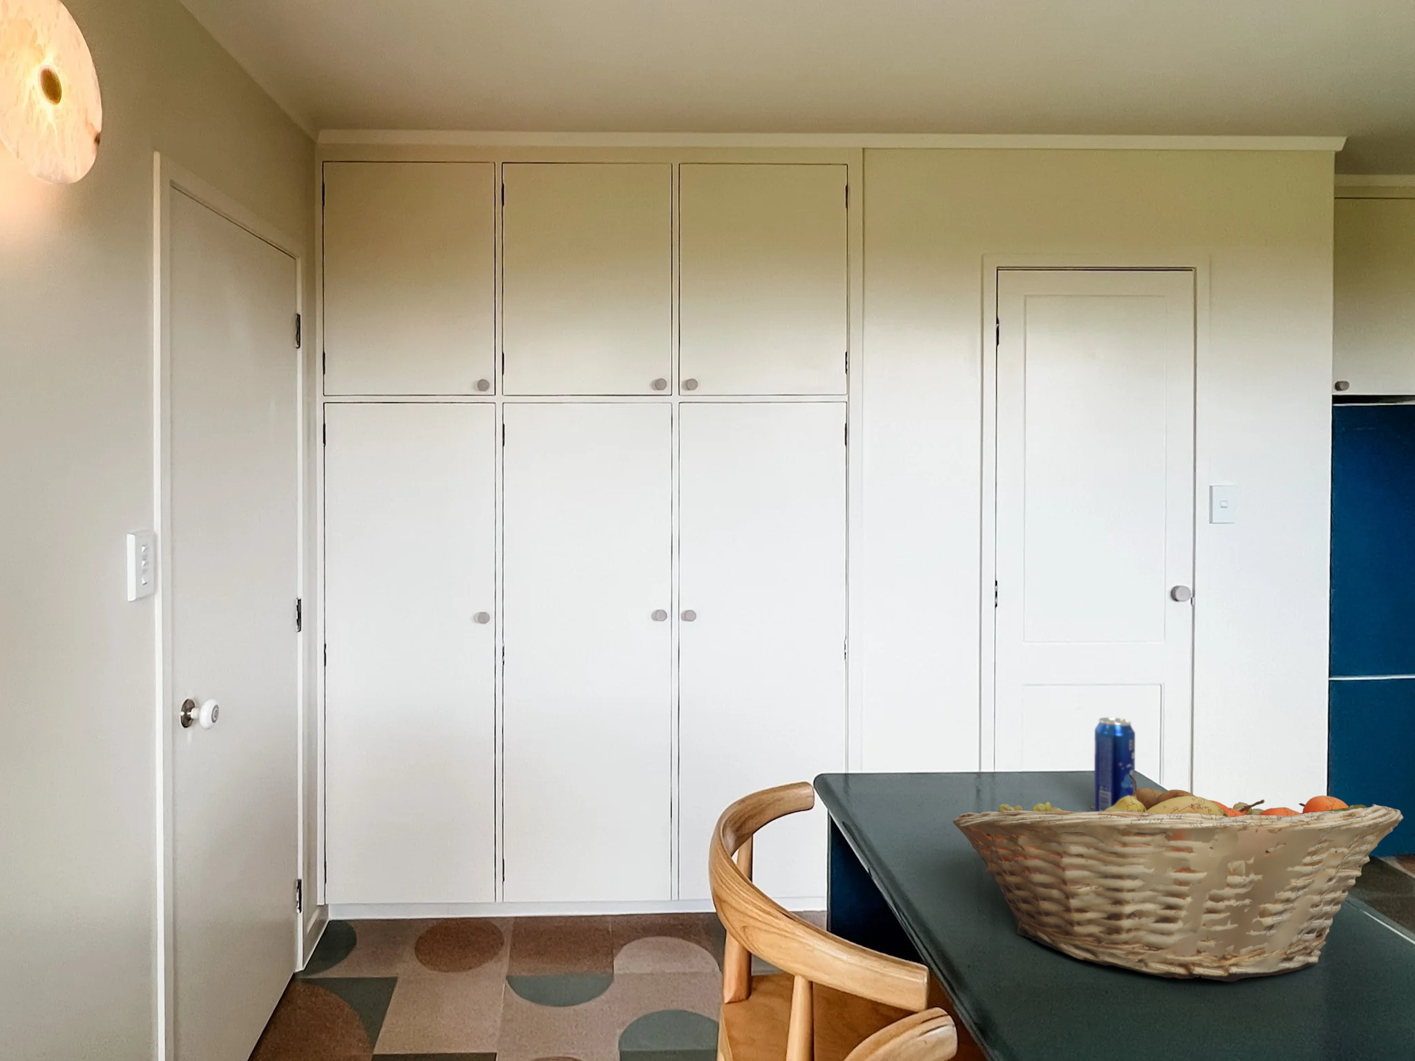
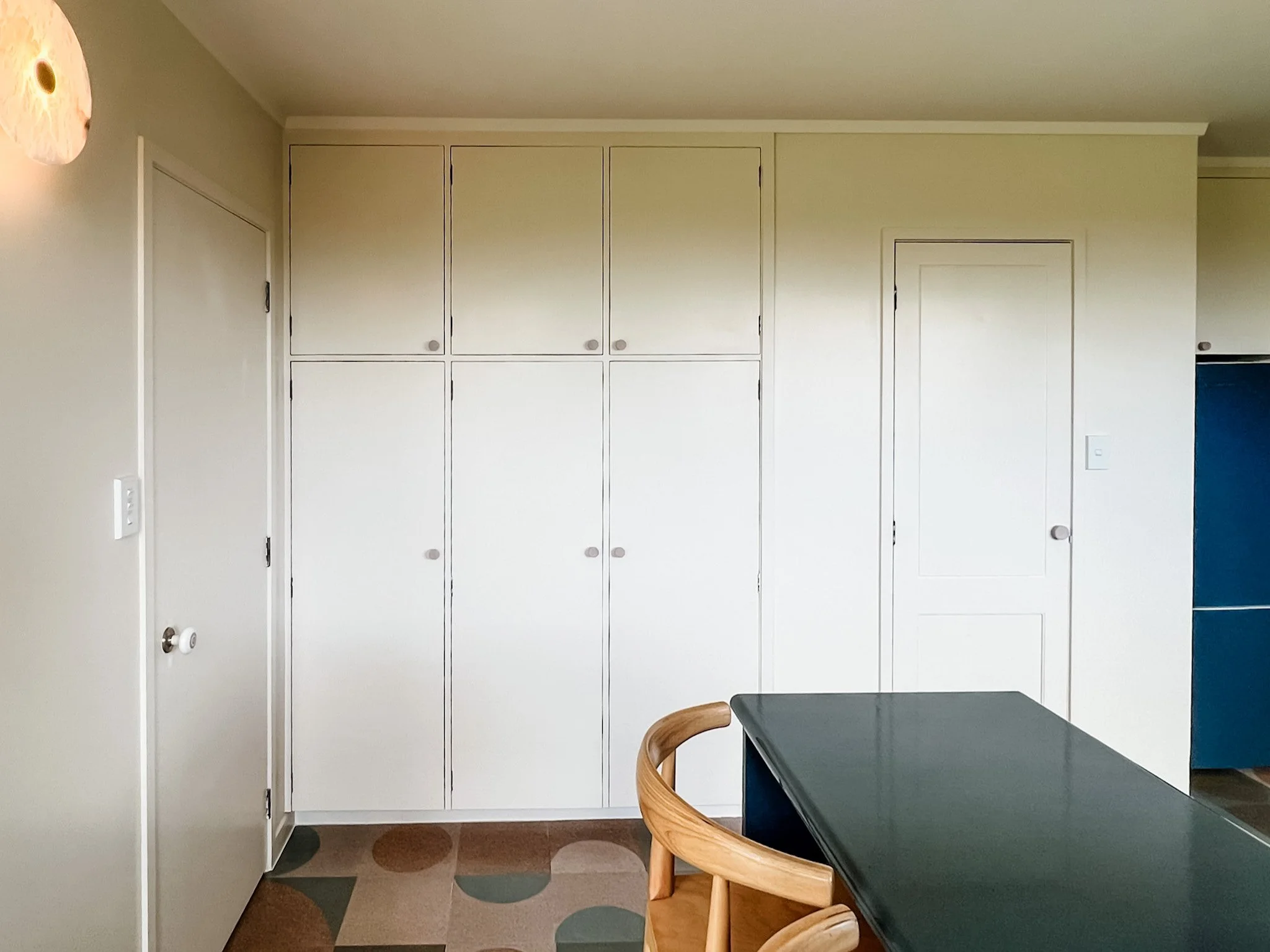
- beverage can (1114, 768)
- fruit basket (1163, 850)
